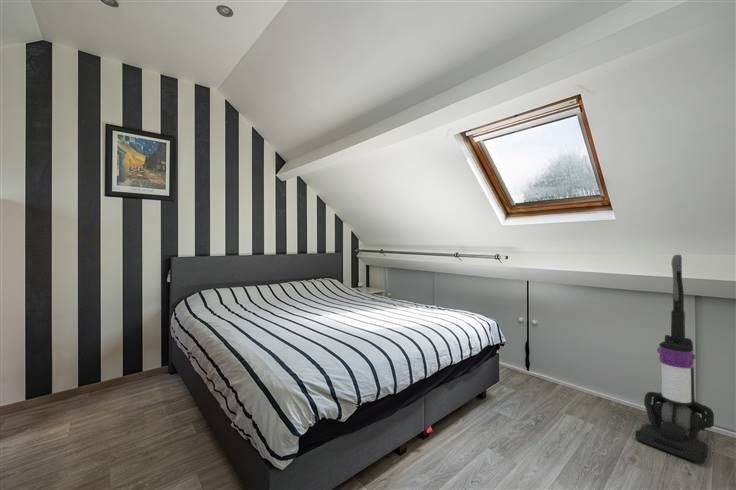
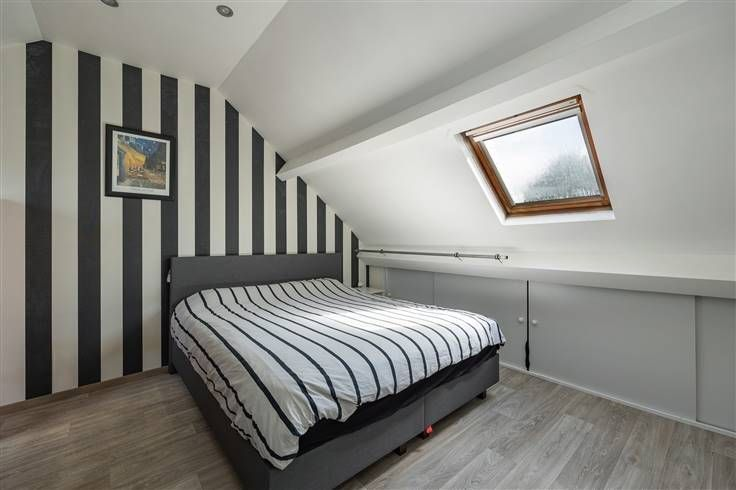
- vacuum cleaner (674, 346)
